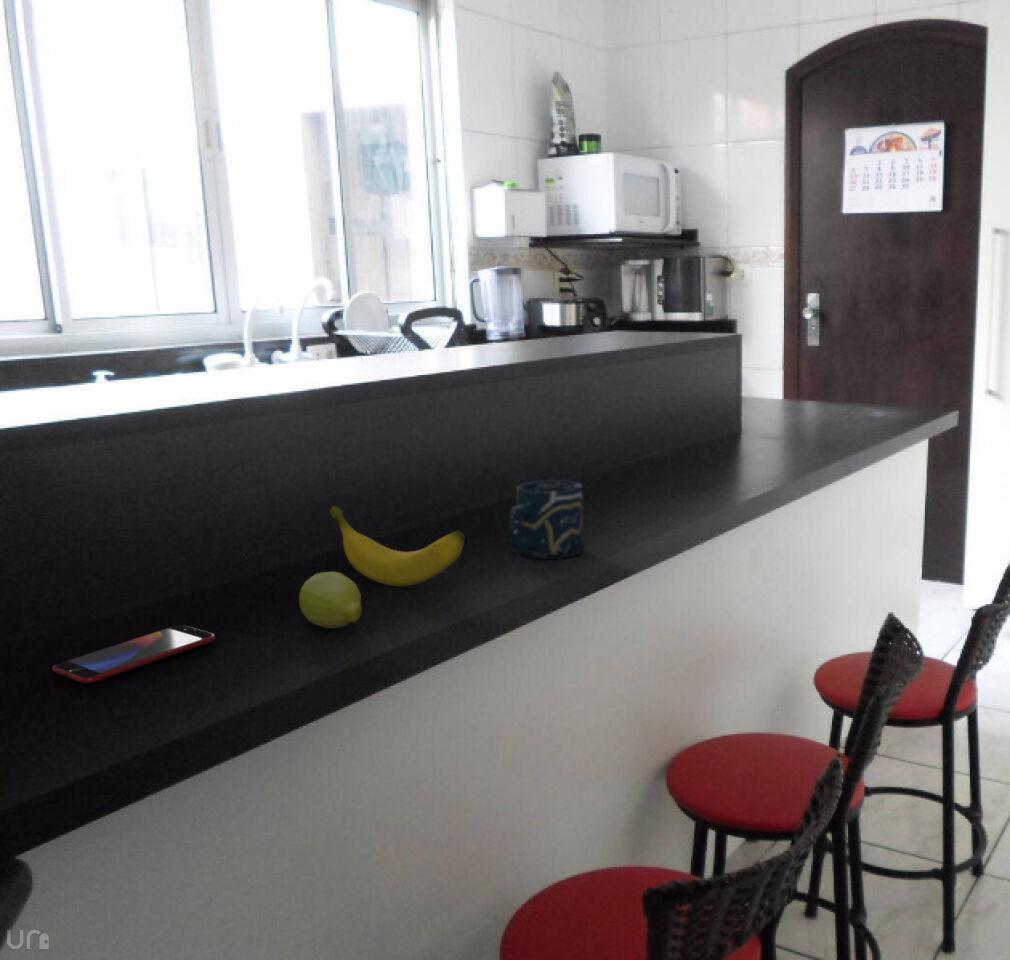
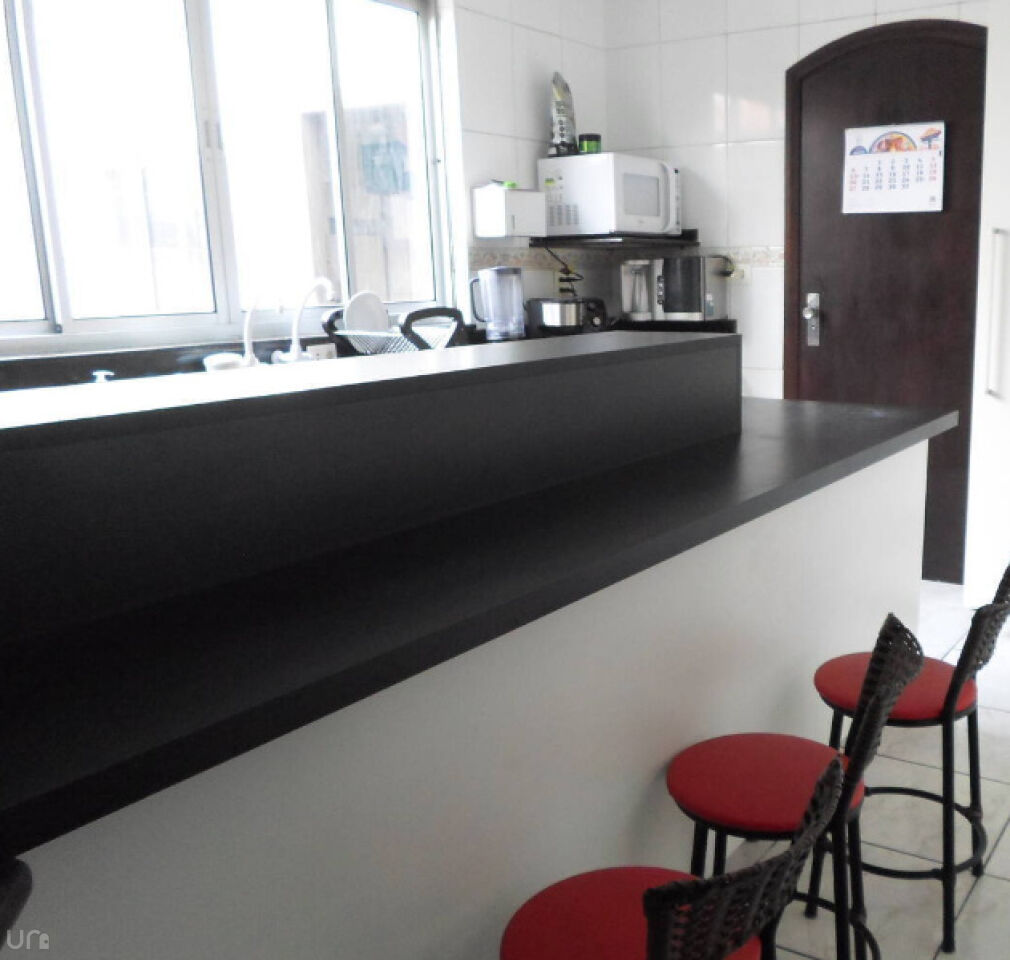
- smartphone (136, 652)
- banana (395, 550)
- cup (543, 520)
- fruit (332, 600)
